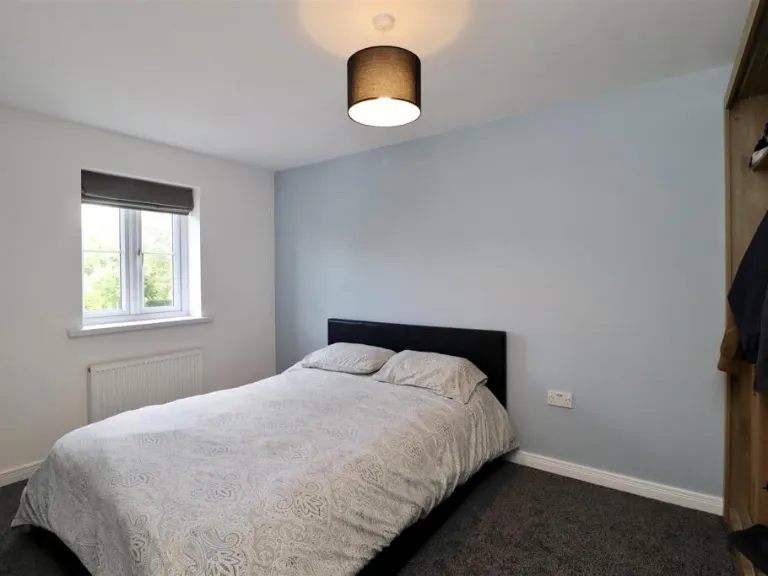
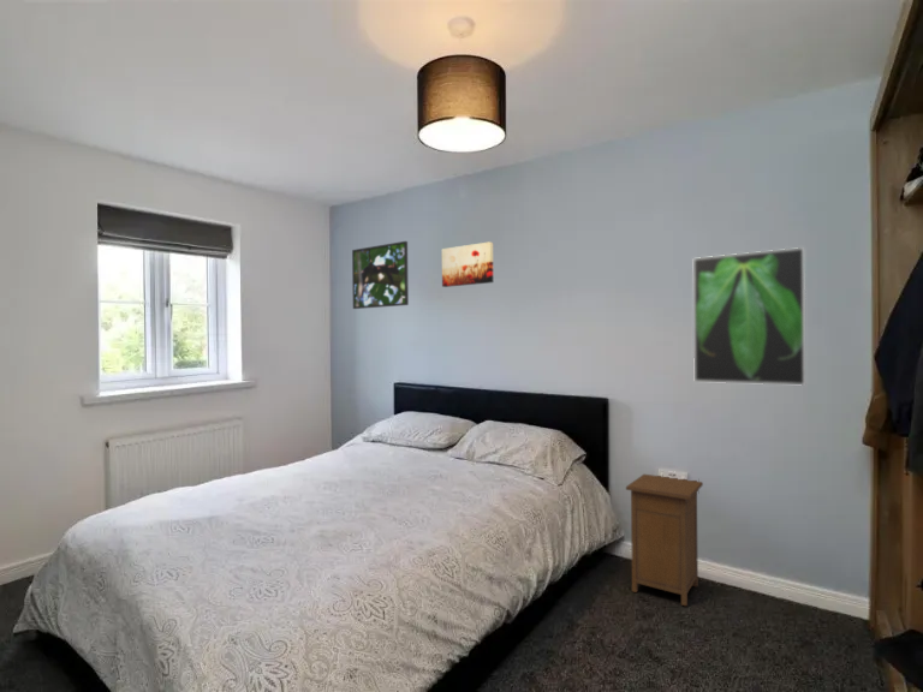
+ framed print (746, 318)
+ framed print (379, 276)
+ nightstand (668, 531)
+ wall art (466, 264)
